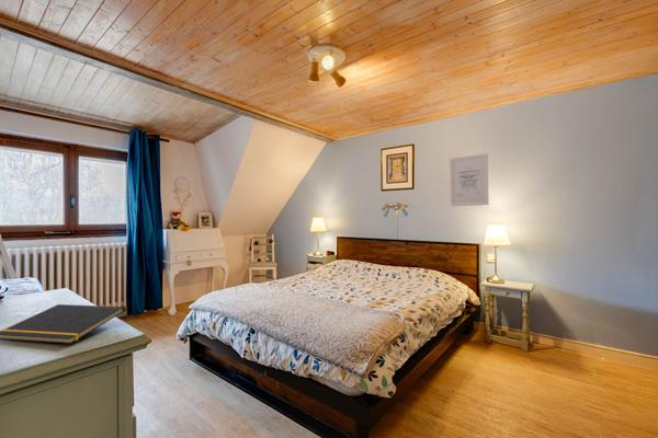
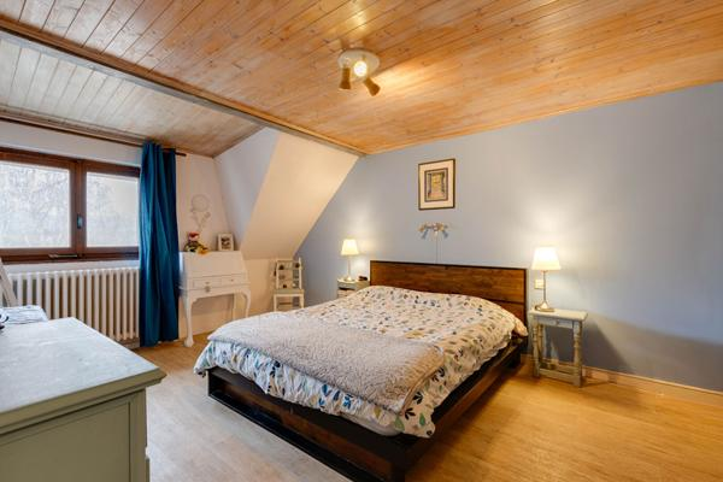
- wall art (468, 181)
- notepad (64, 321)
